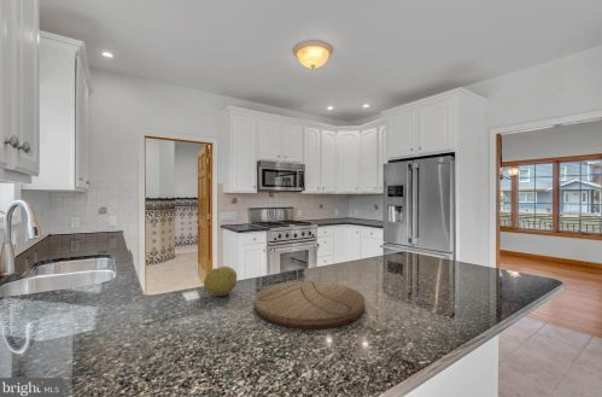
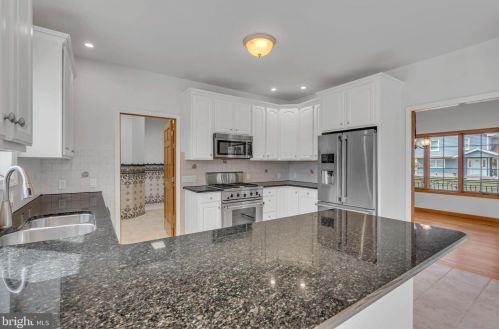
- fruit (221, 280)
- cutting board (309, 300)
